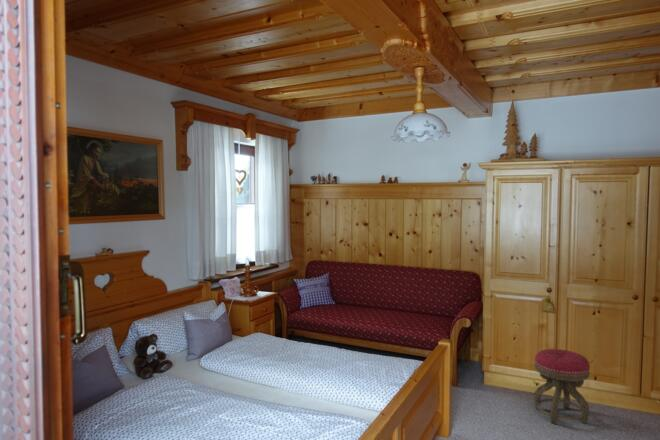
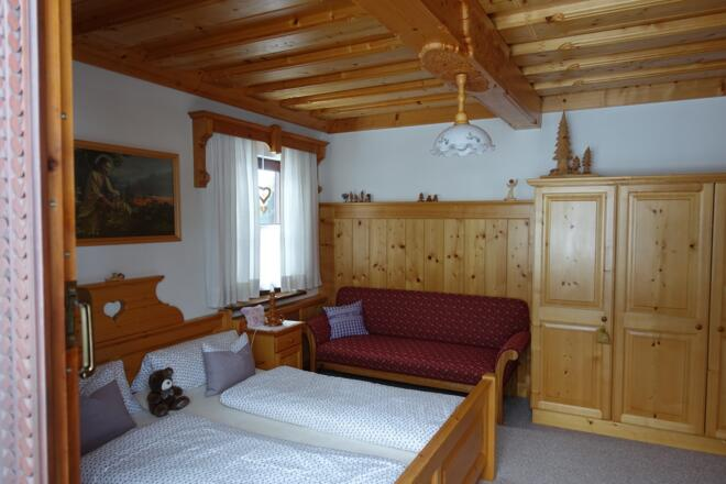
- stool (561, 384)
